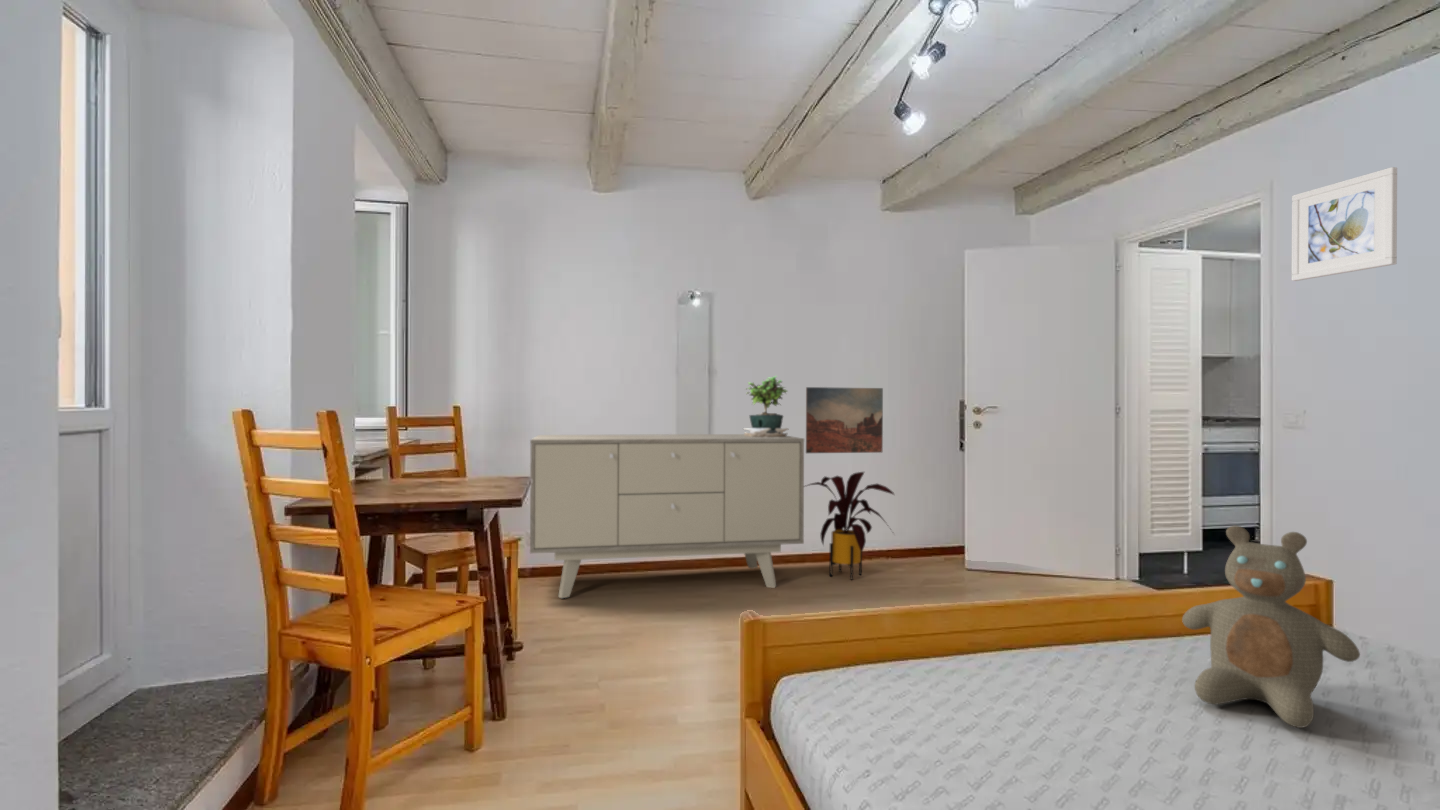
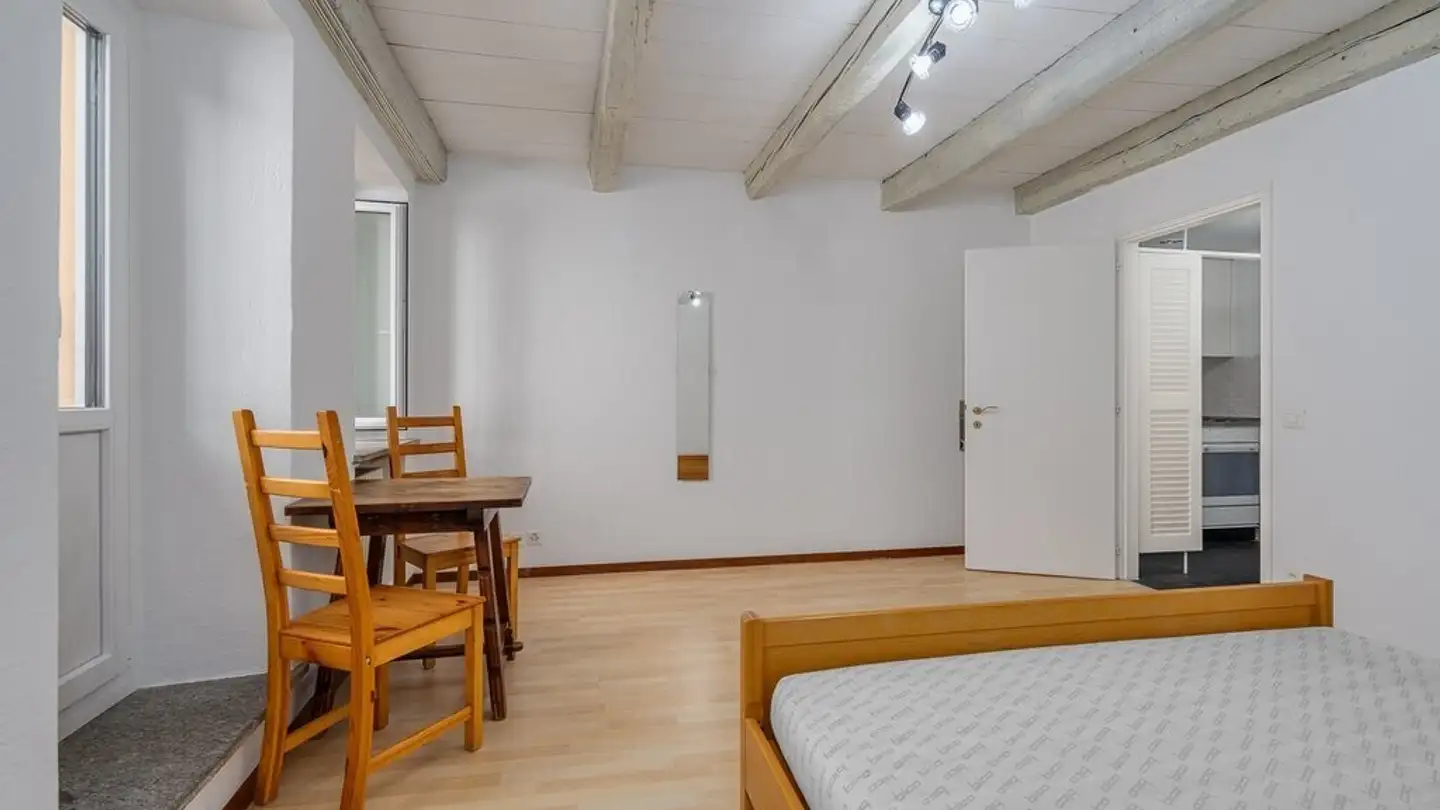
- wall art (844, 420)
- teddy bear (1260, 617)
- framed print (1341, 227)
- potted plant (768, 405)
- sideboard (666, 509)
- house plant (842, 523)
